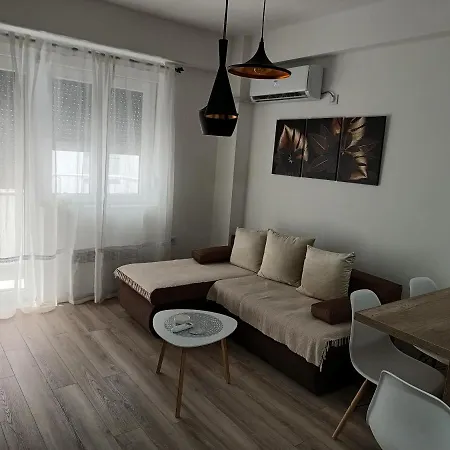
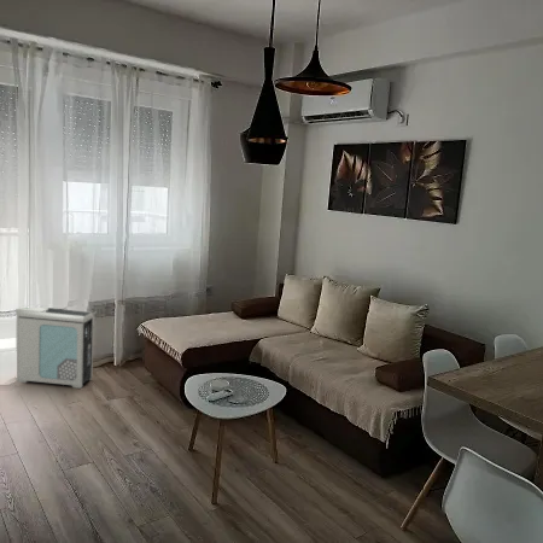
+ air purifier (54, 345)
